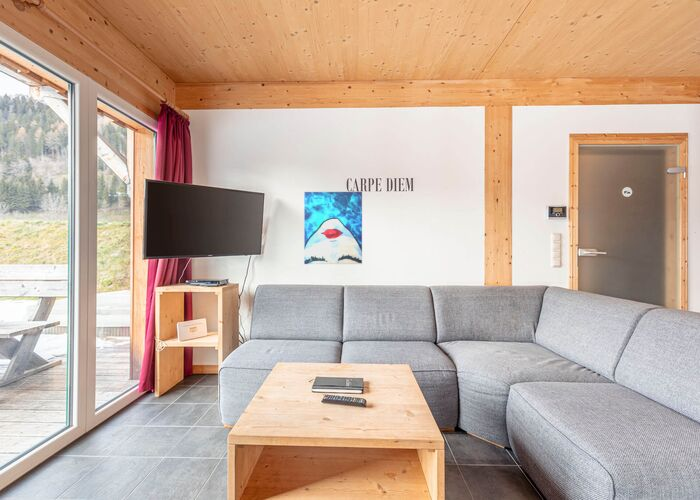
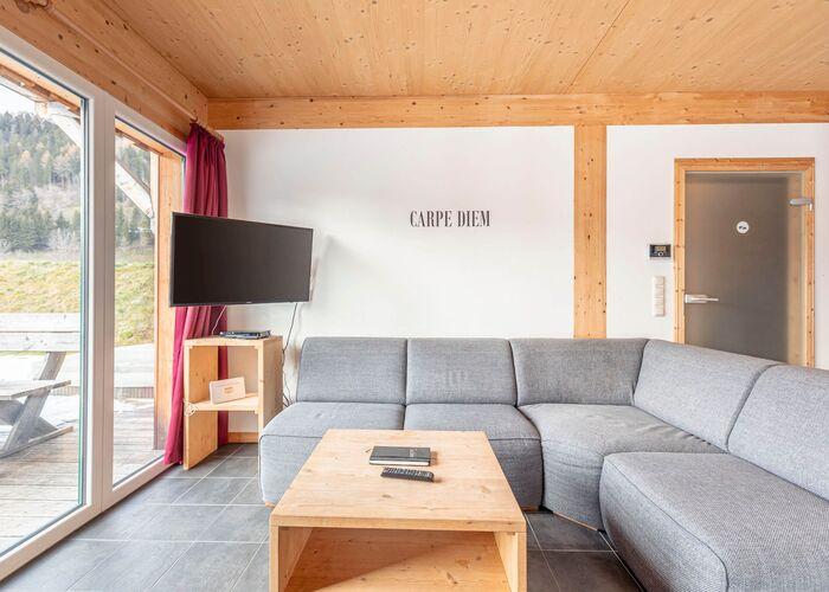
- wall art (333, 228)
